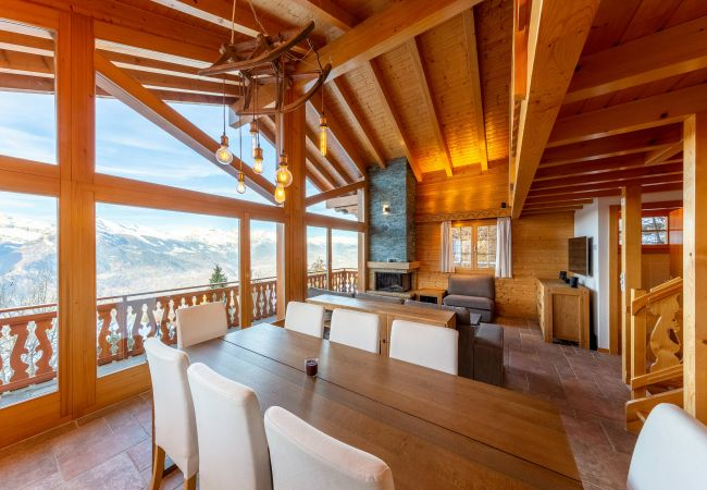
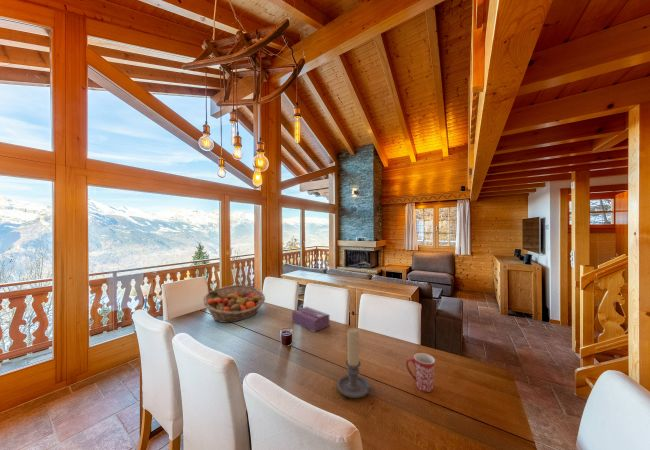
+ tissue box (310, 318)
+ fruit basket (235, 302)
+ mug (420, 371)
+ candle holder (356, 360)
